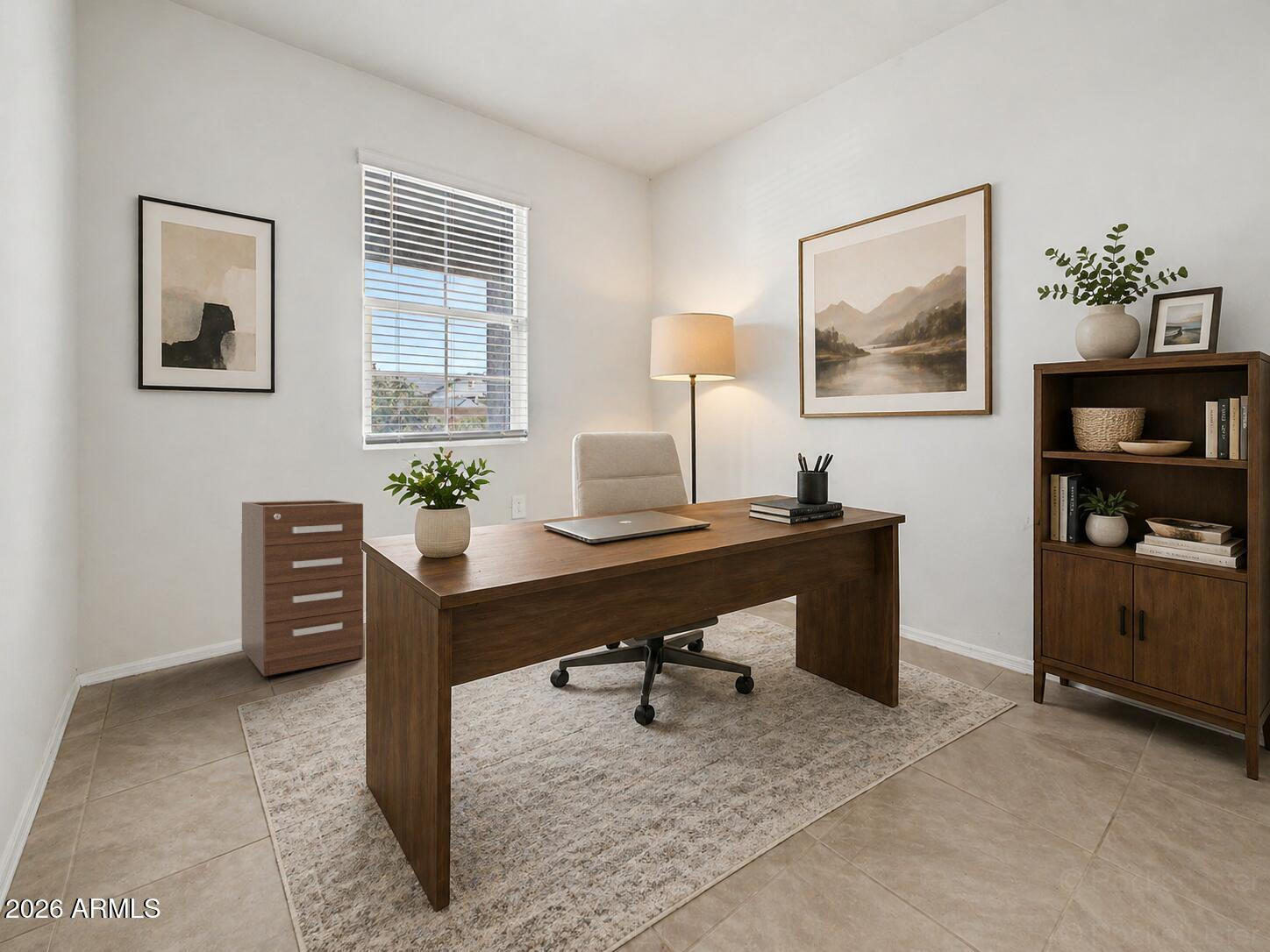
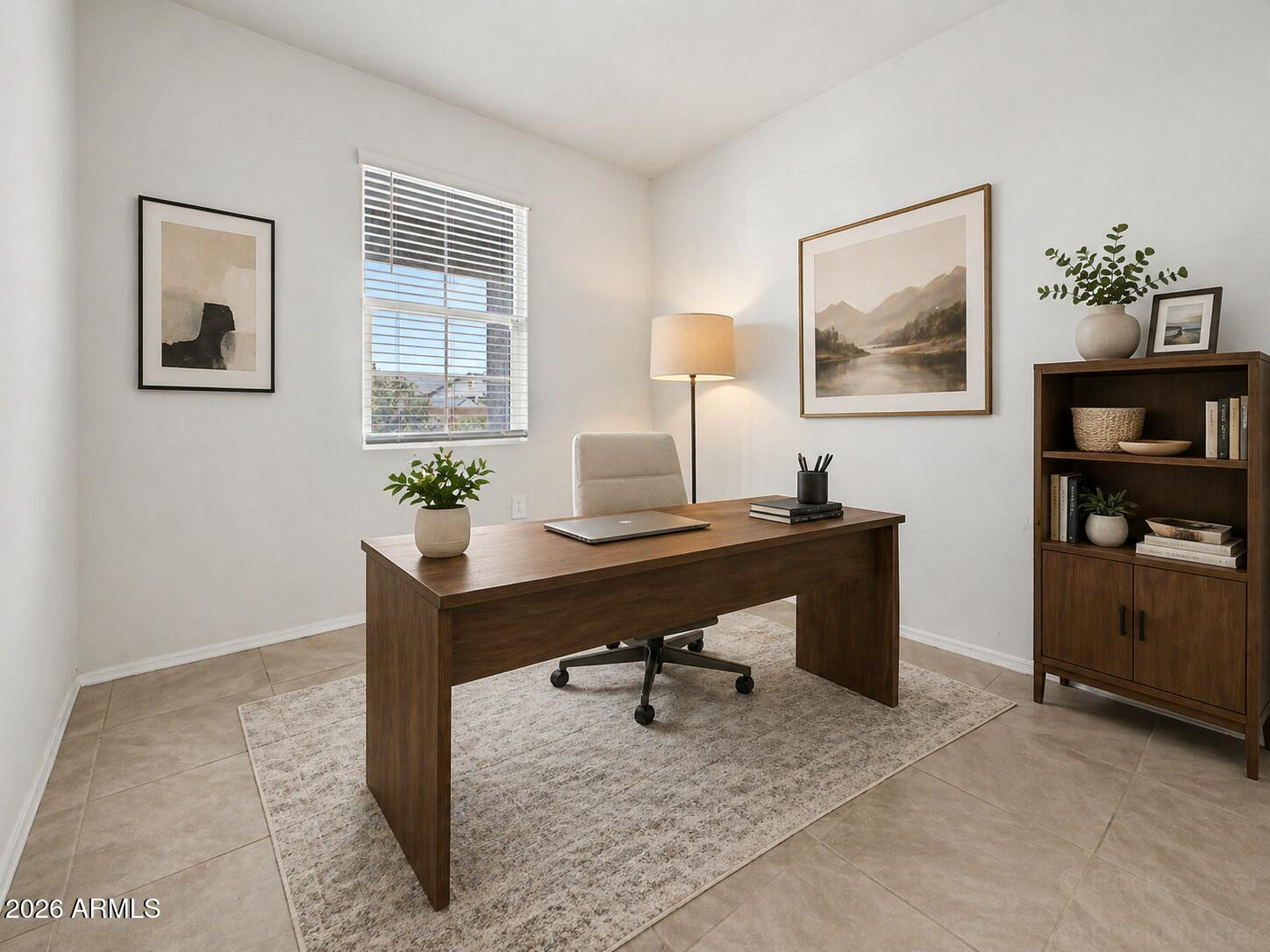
- filing cabinet (302, 579)
